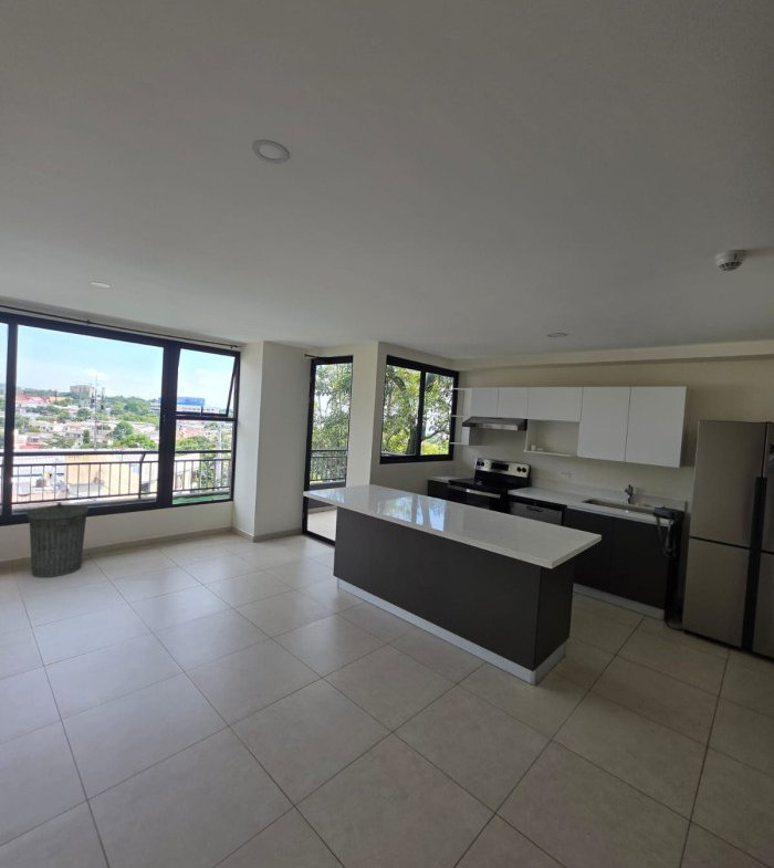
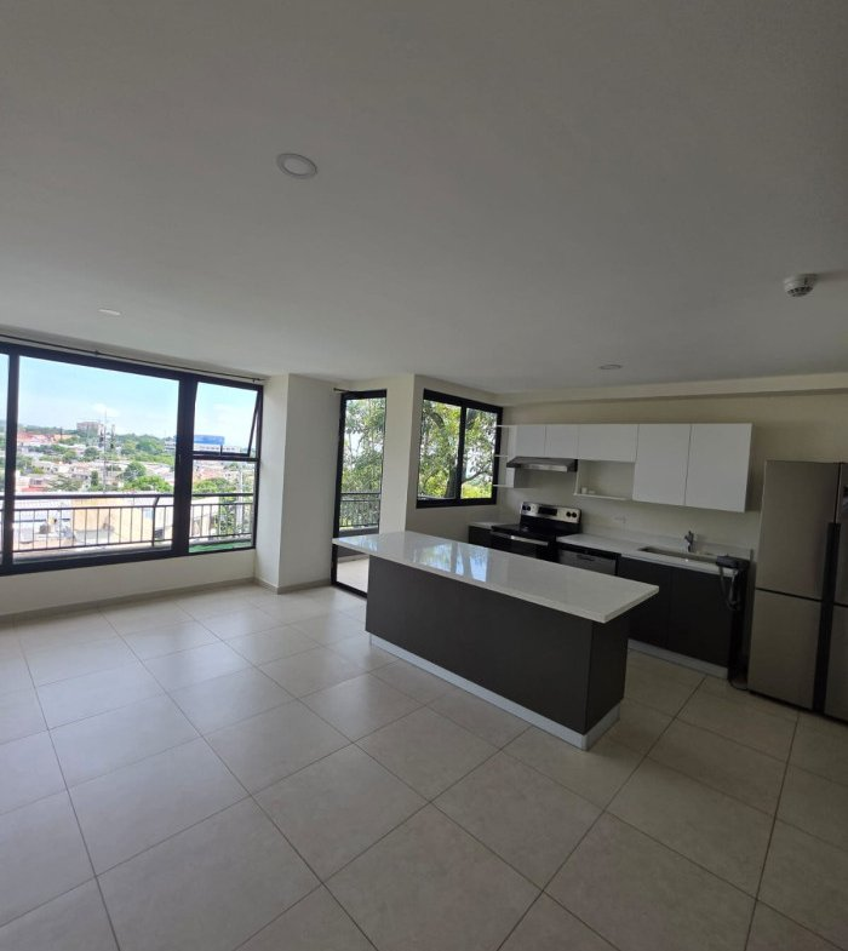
- trash can (57, 536)
